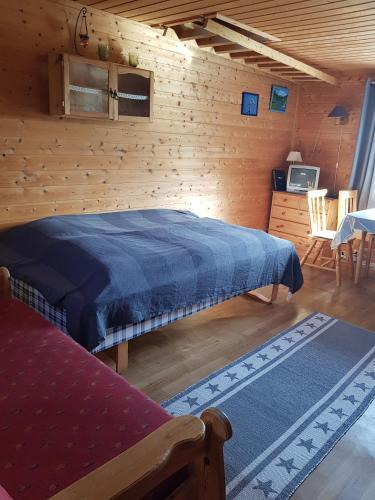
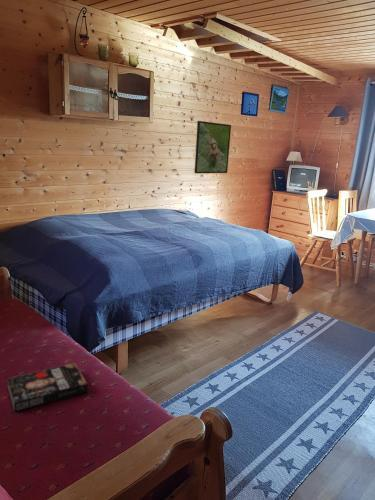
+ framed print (213, 148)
+ book (47, 385)
